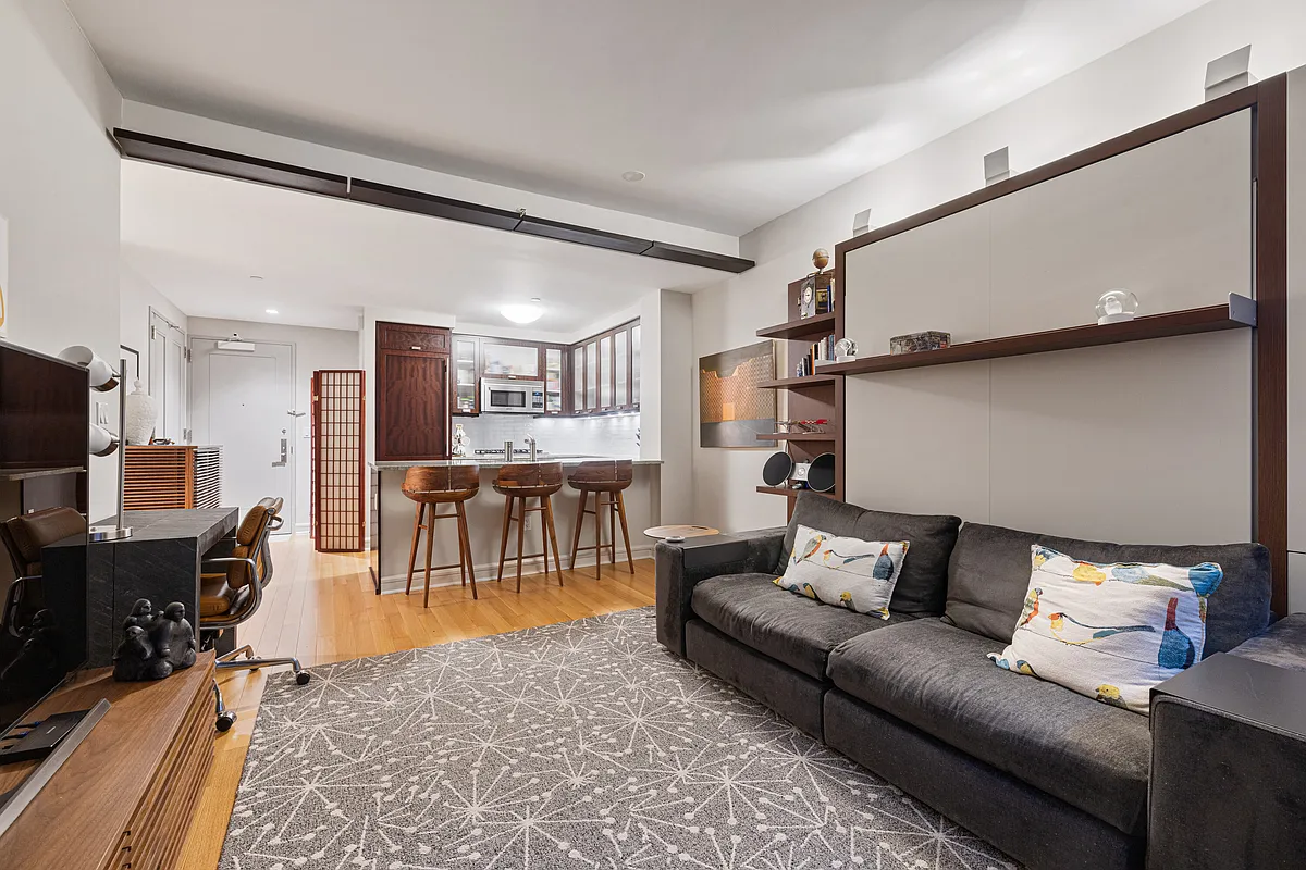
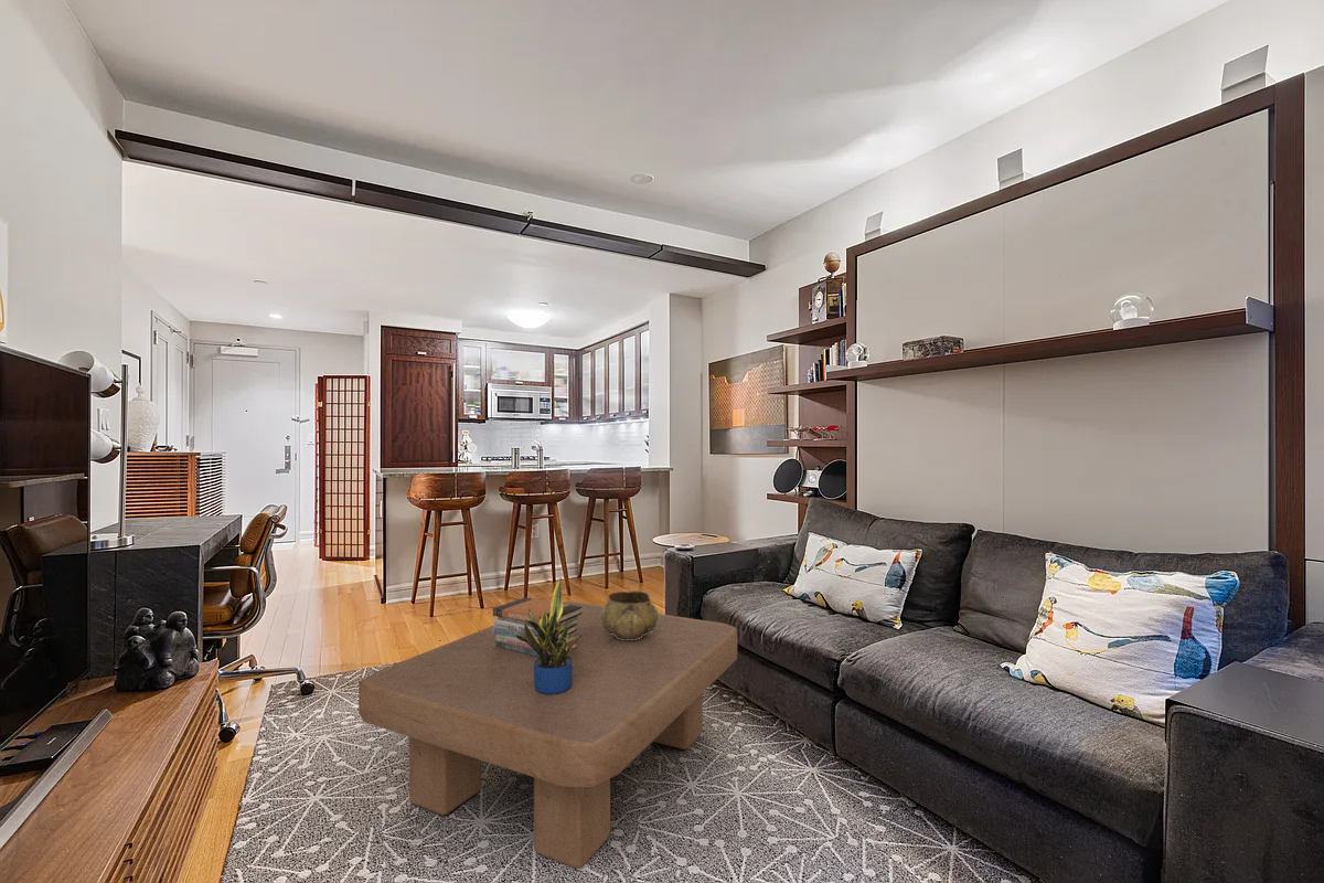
+ decorative bowl (629, 616)
+ book stack (538, 624)
+ coffee table (572, 706)
+ potted plant (548, 634)
